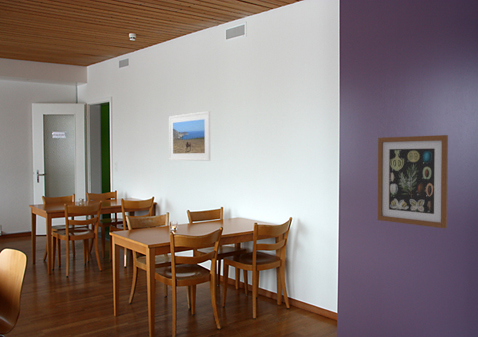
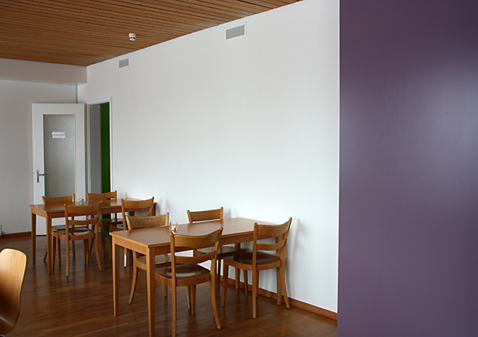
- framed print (188, 137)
- wall art (410, 180)
